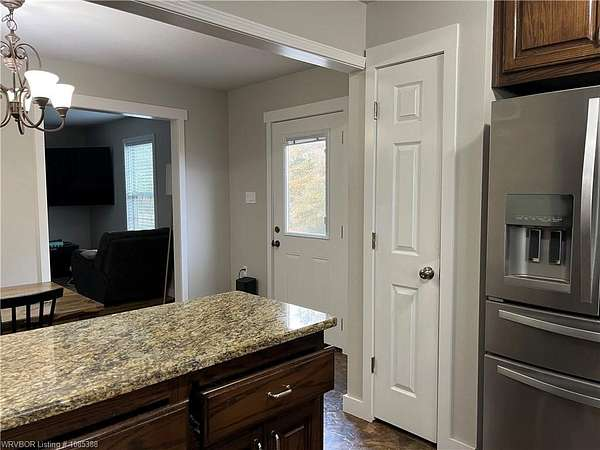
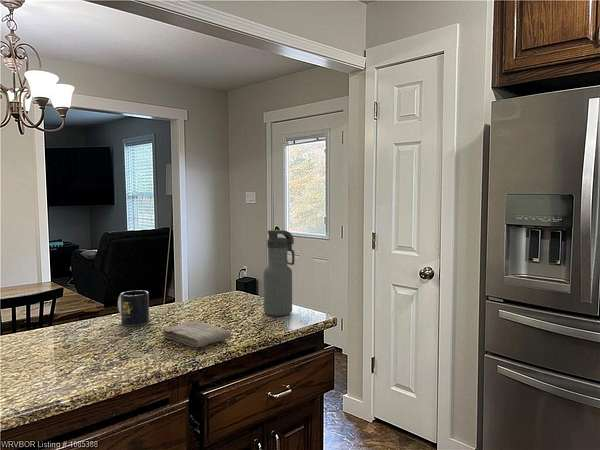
+ water bottle (278, 271)
+ washcloth (195, 332)
+ mug (131, 306)
